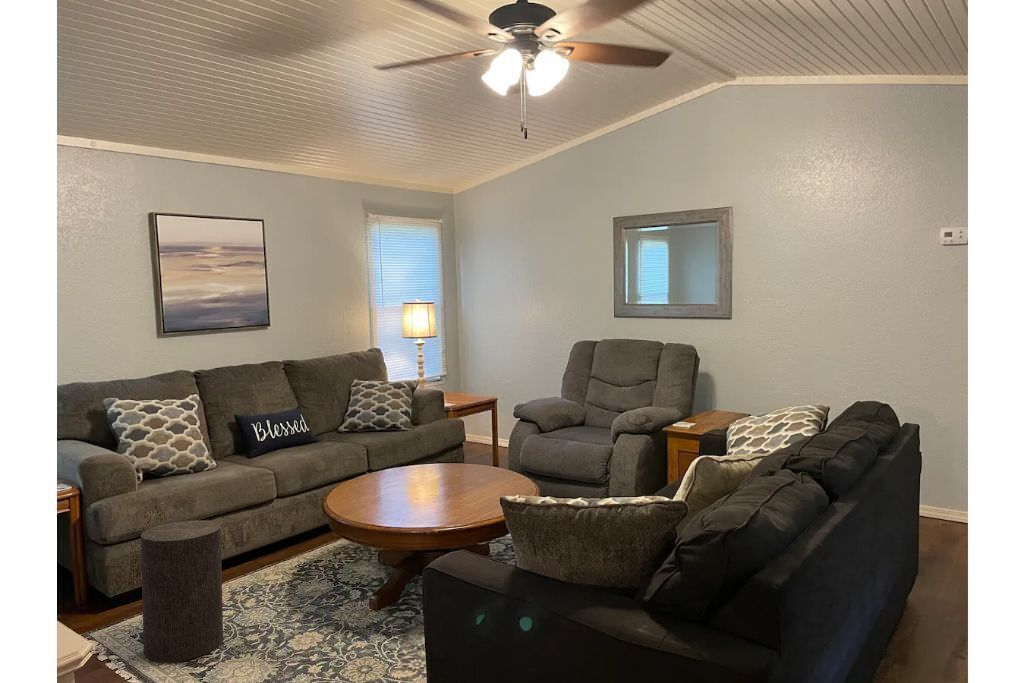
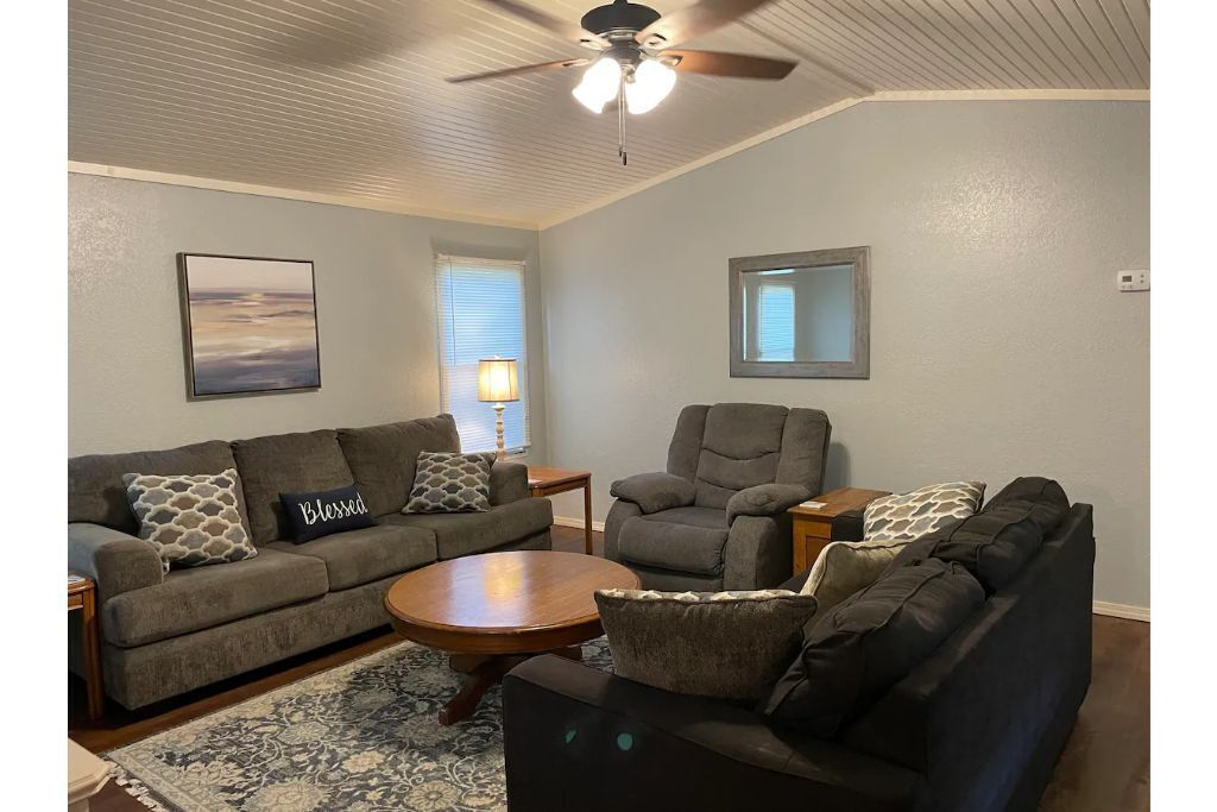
- stool (183, 587)
